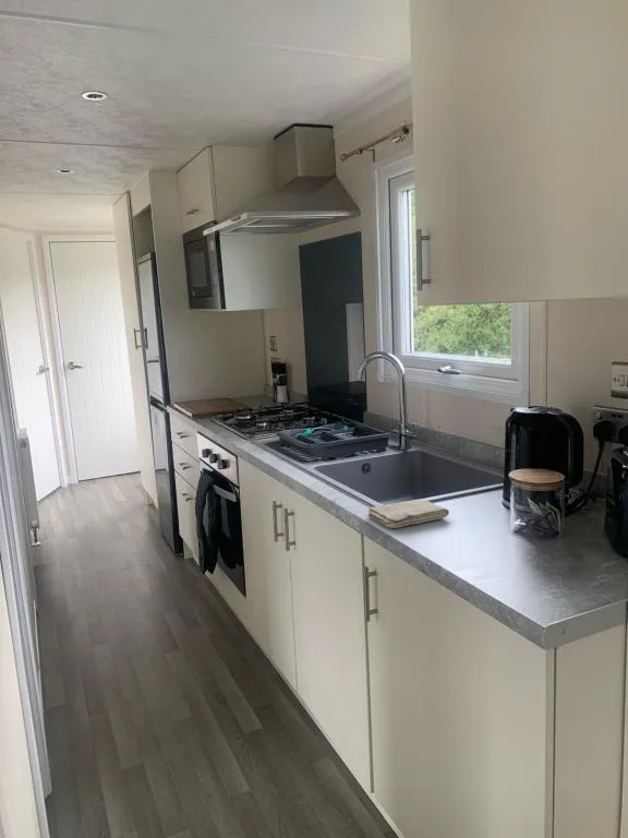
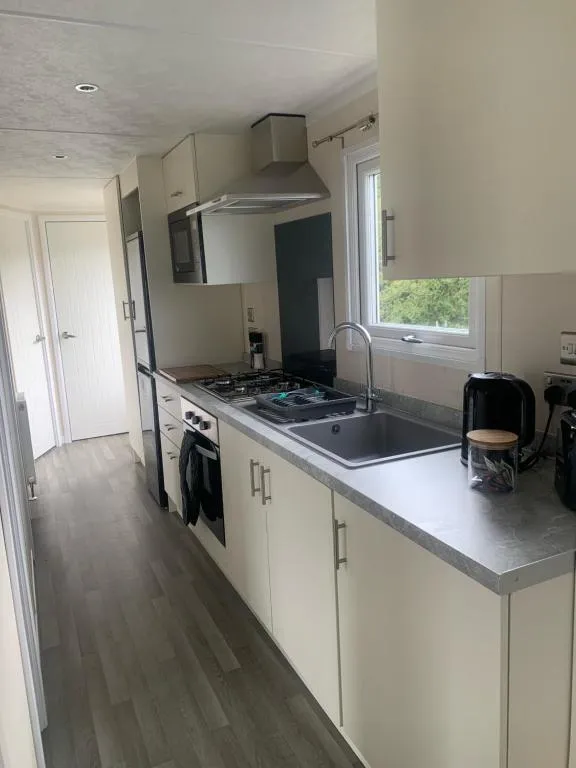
- washcloth (407, 512)
